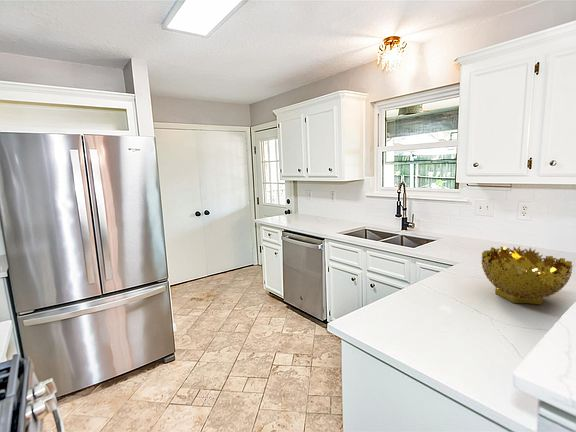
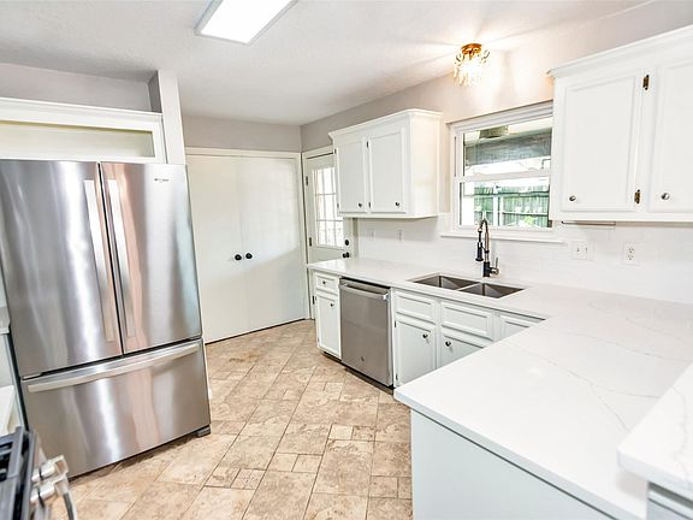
- decorative bowl (522, 276)
